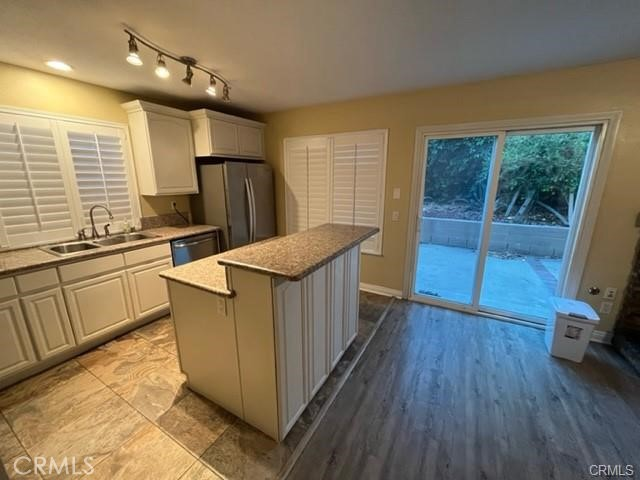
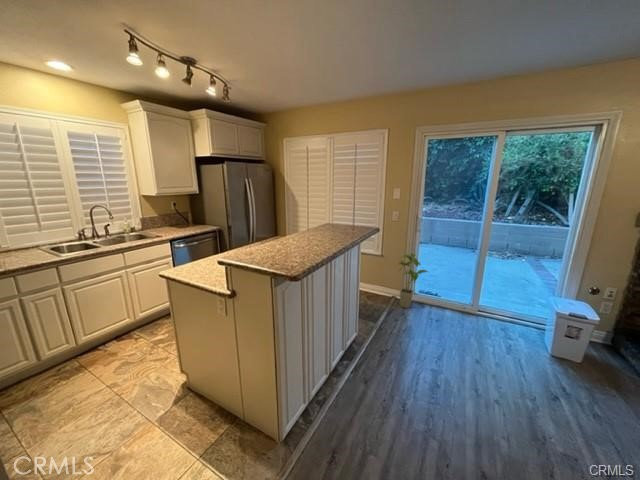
+ house plant (411, 280)
